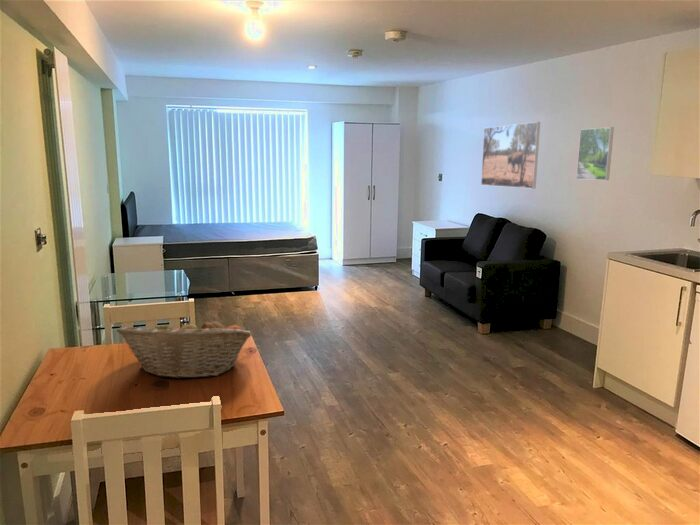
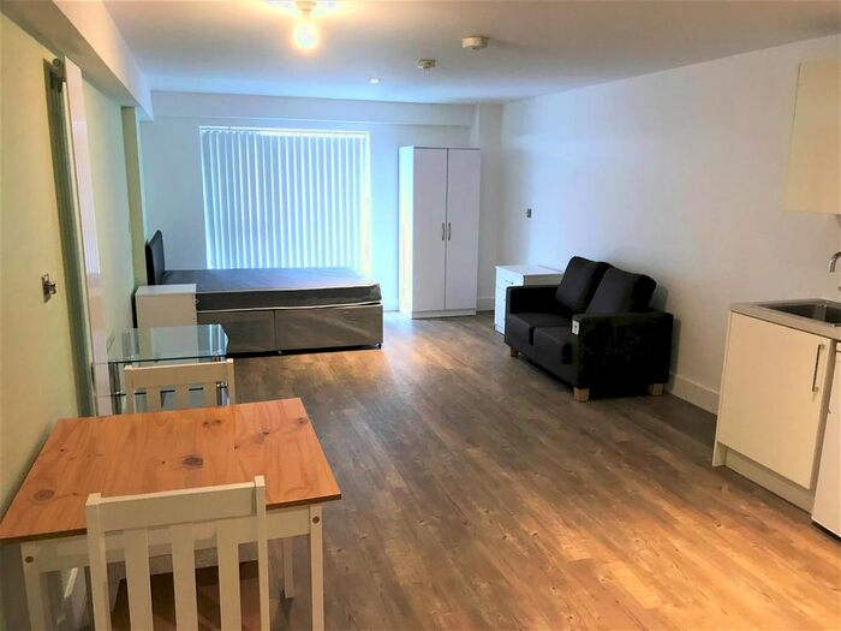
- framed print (508, 156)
- fruit basket (186, 341)
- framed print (594, 154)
